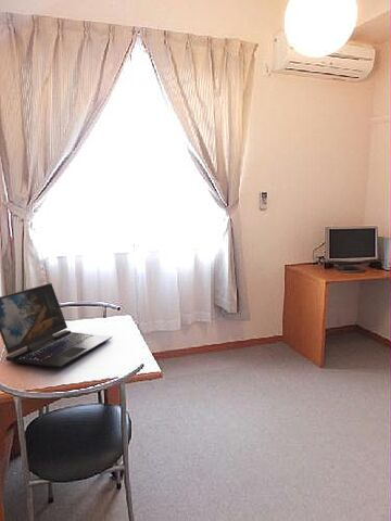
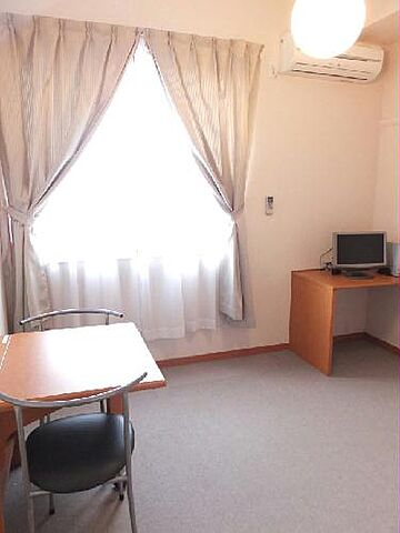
- laptop (54, 321)
